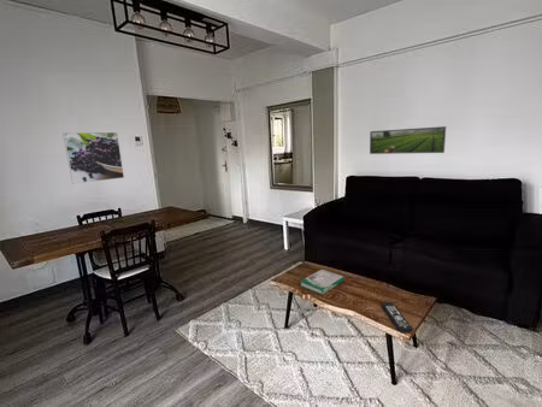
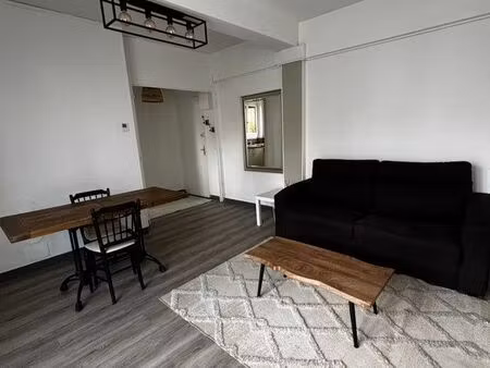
- book (322, 281)
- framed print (95, 157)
- remote control (395, 315)
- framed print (405, 141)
